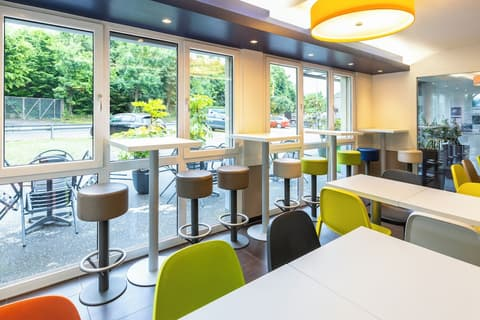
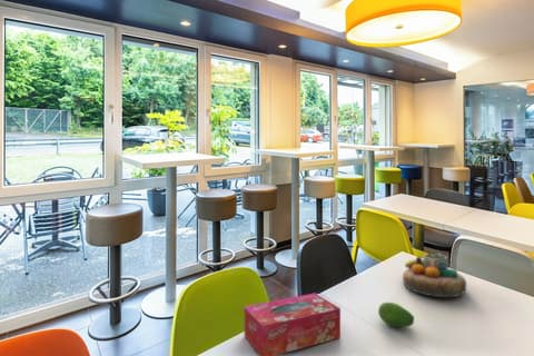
+ fruit (395, 314)
+ decorative bowl (433, 269)
+ tissue box (291, 322)
